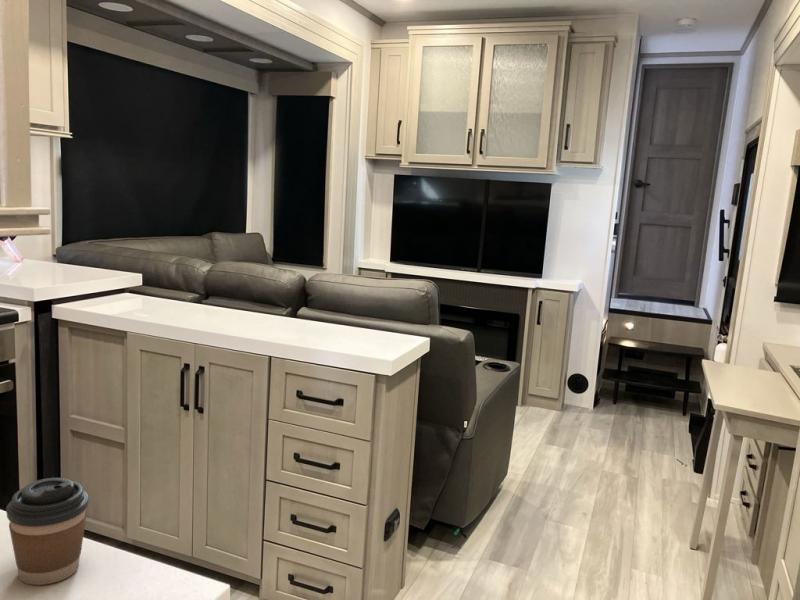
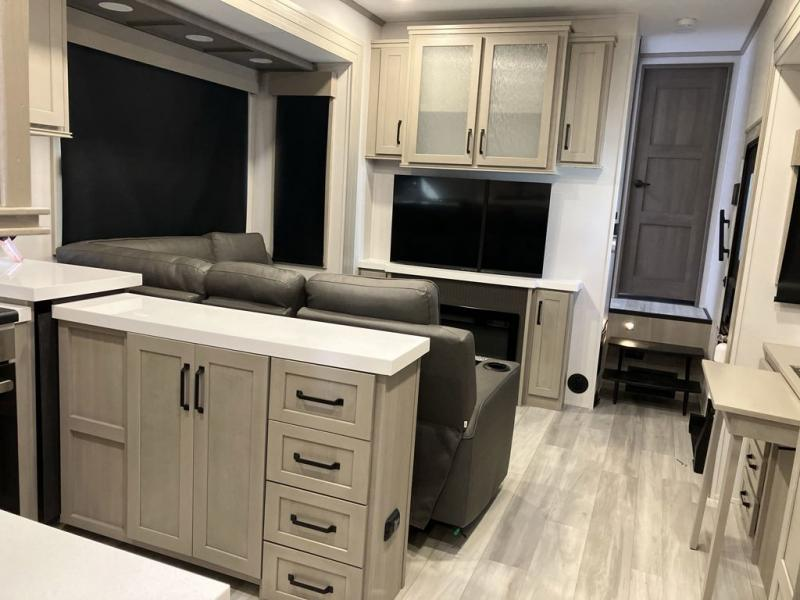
- coffee cup (48, 525)
